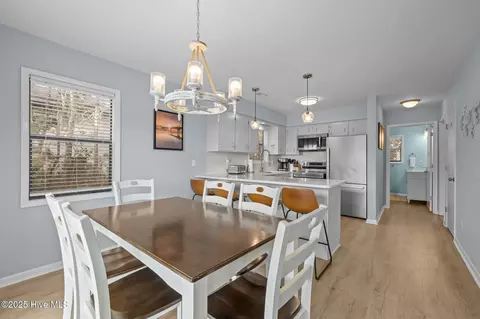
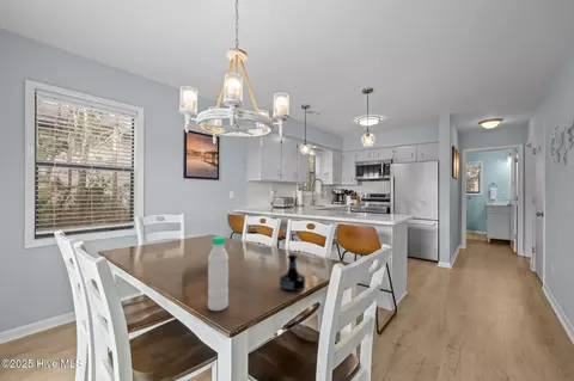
+ tequila bottle (292, 270)
+ water bottle (218, 272)
